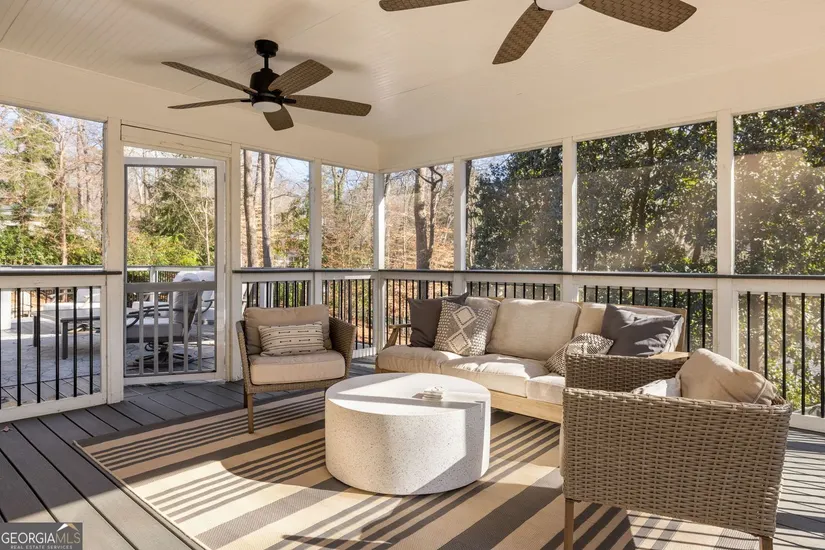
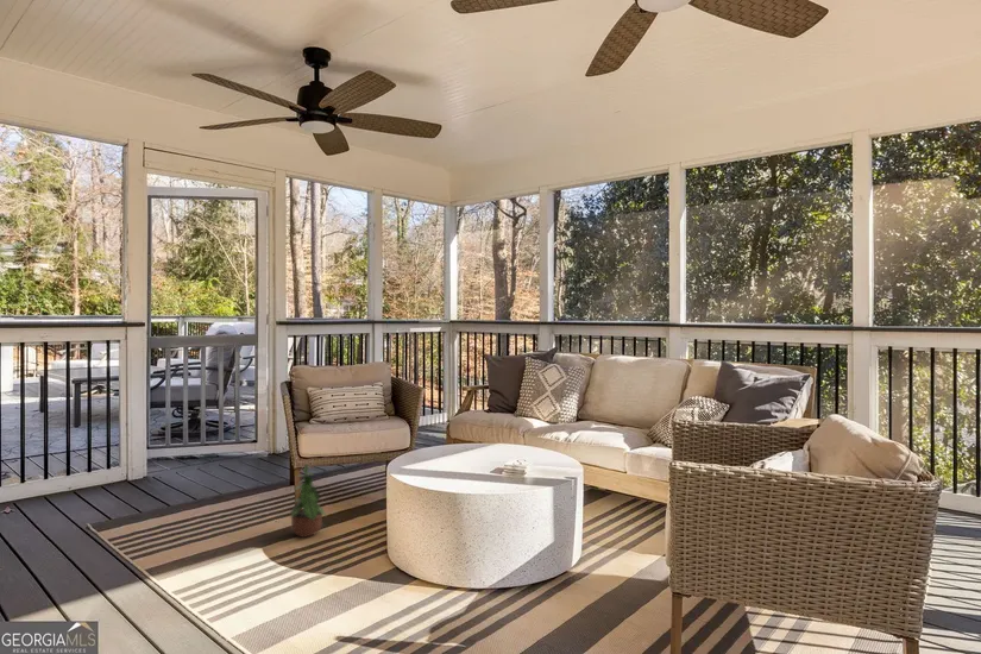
+ potted plant (308, 498)
